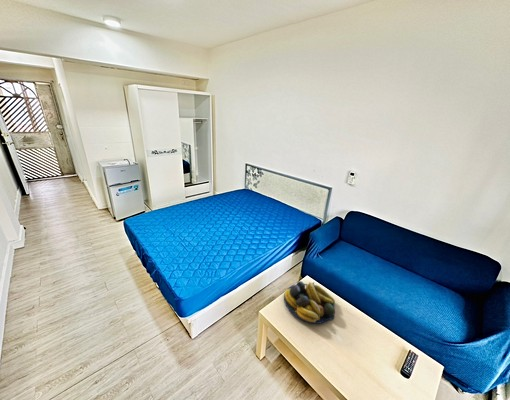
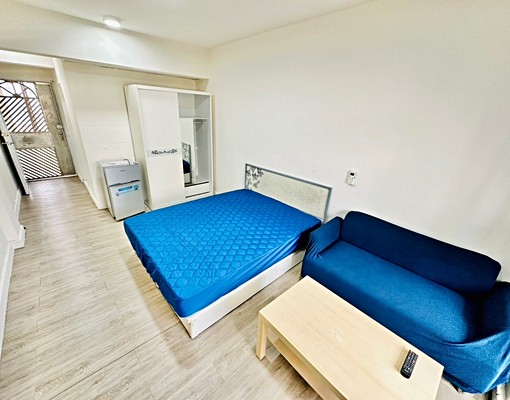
- fruit bowl (309, 295)
